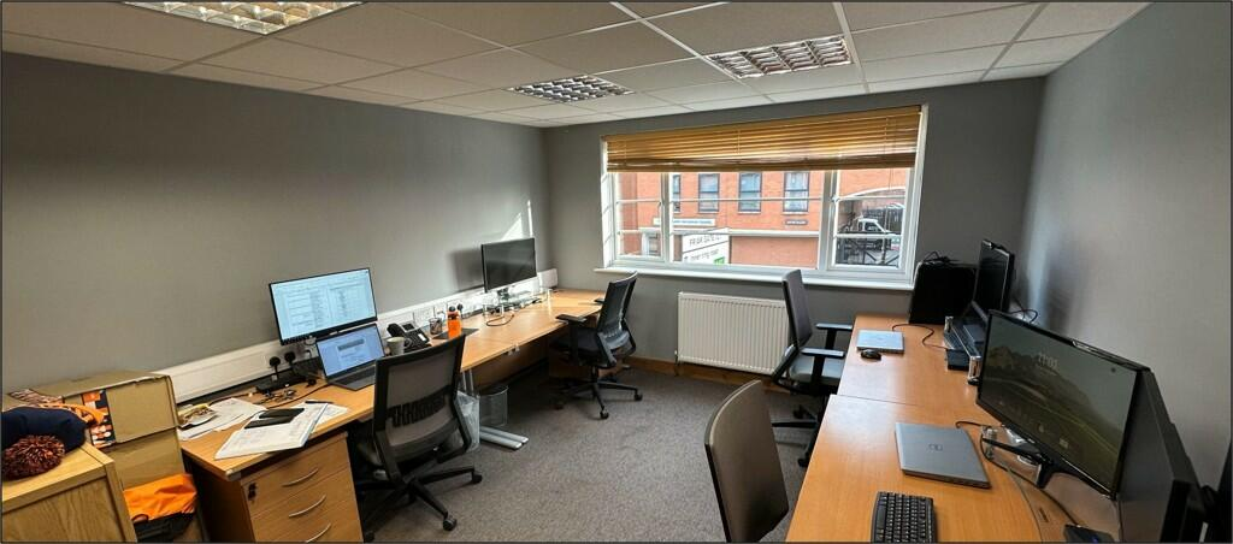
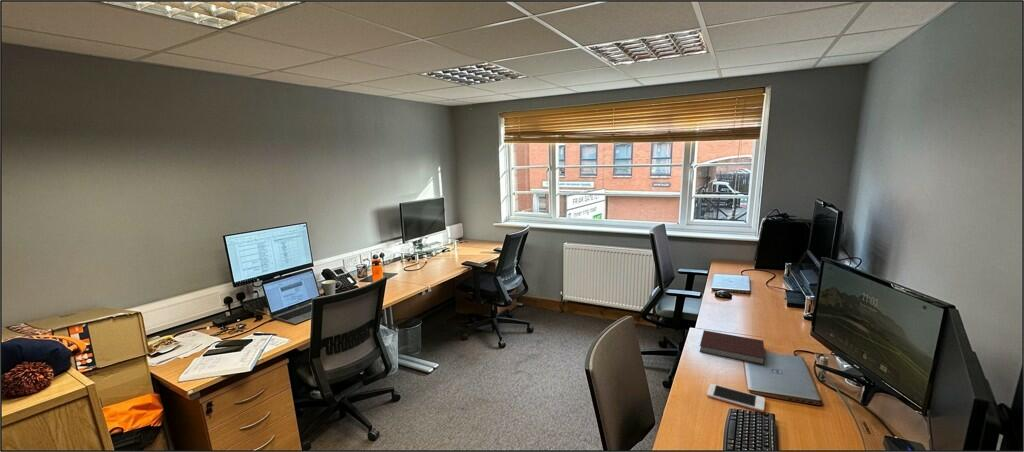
+ notebook (731, 346)
+ cell phone (735, 397)
